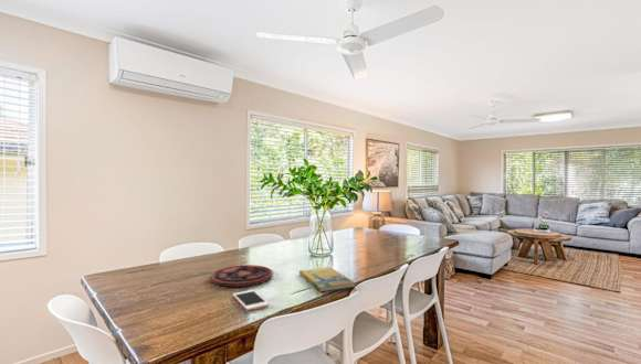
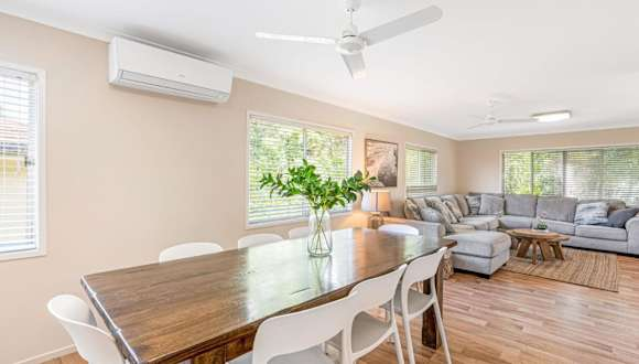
- cell phone (250, 299)
- booklet (325, 278)
- plate (242, 274)
